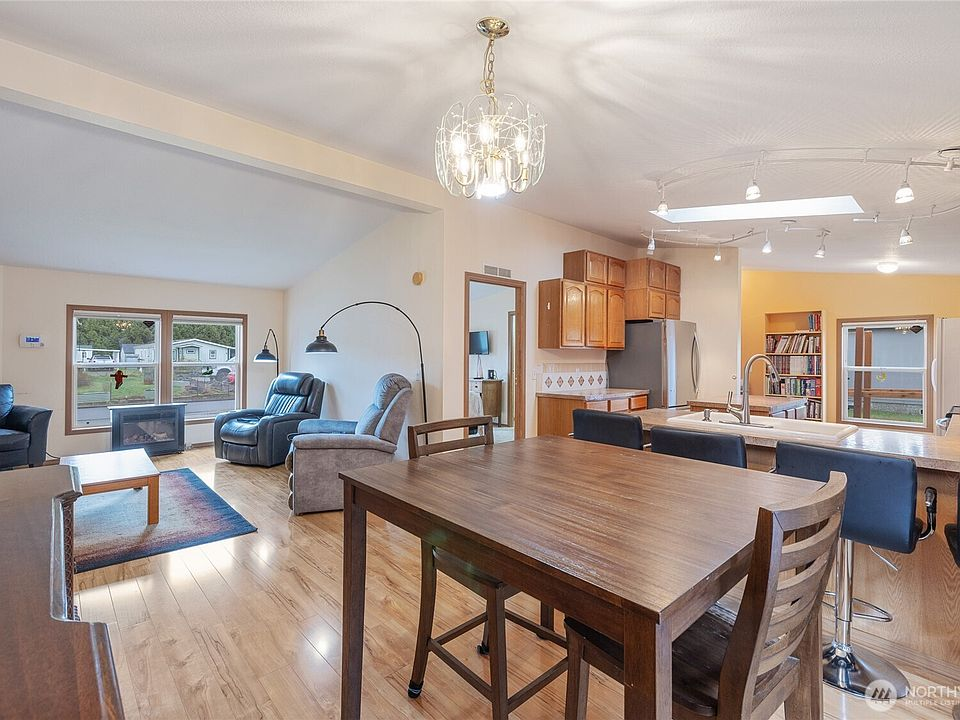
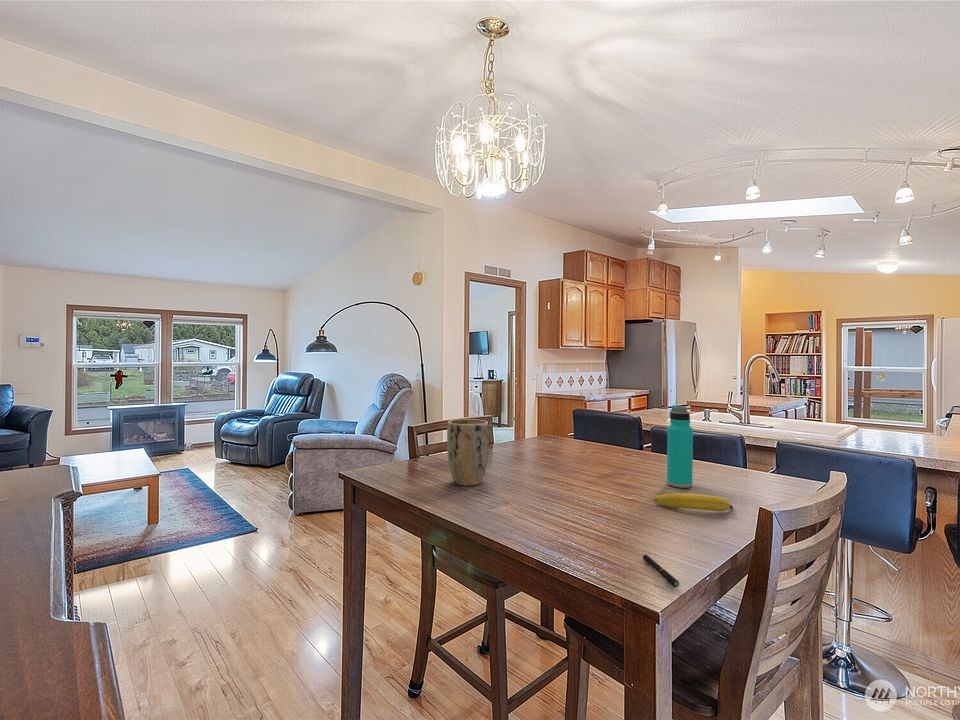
+ pen (658, 568)
+ fruit (694, 500)
+ plant pot (467, 451)
+ water bottle (679, 445)
